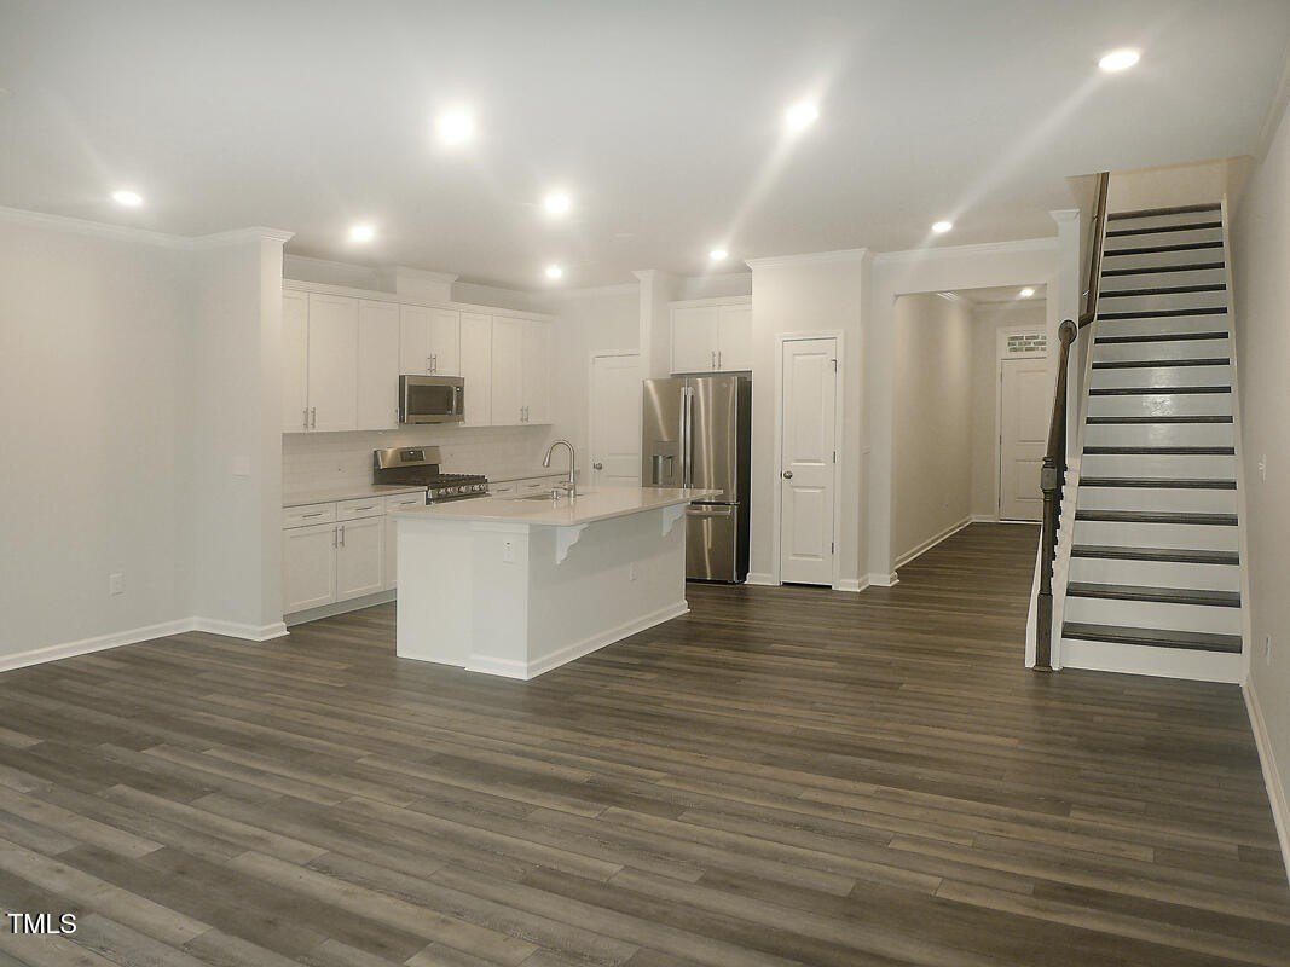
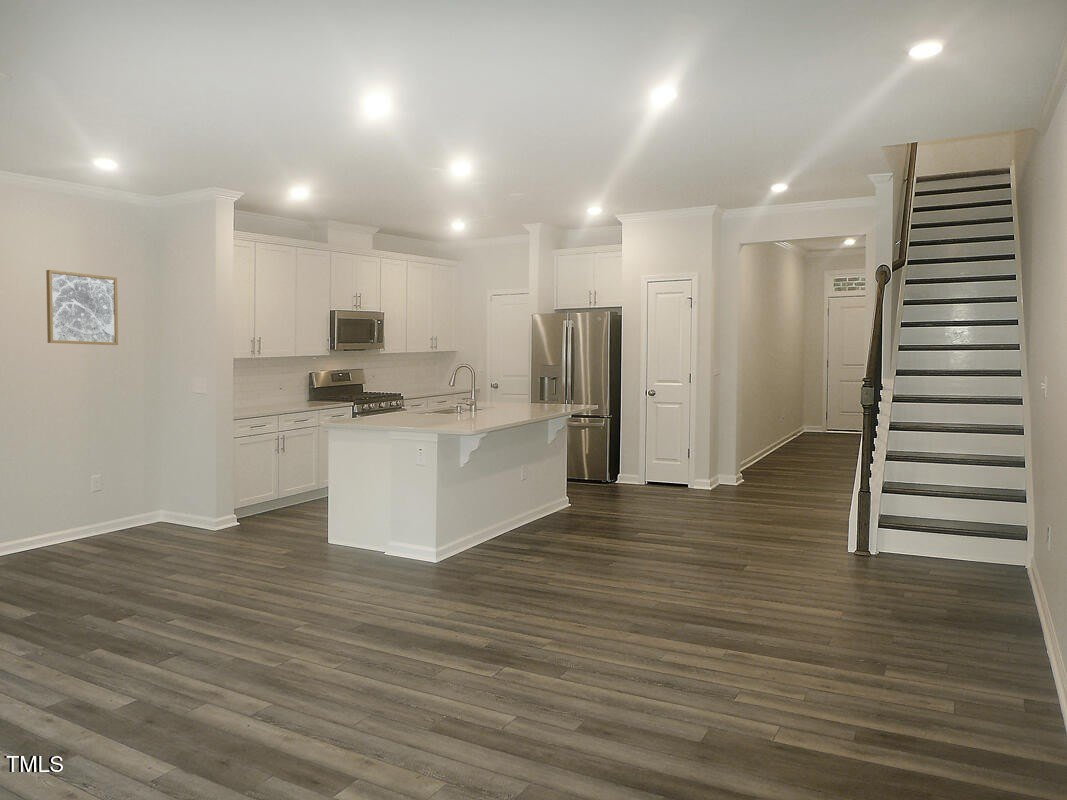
+ wall art (83, 309)
